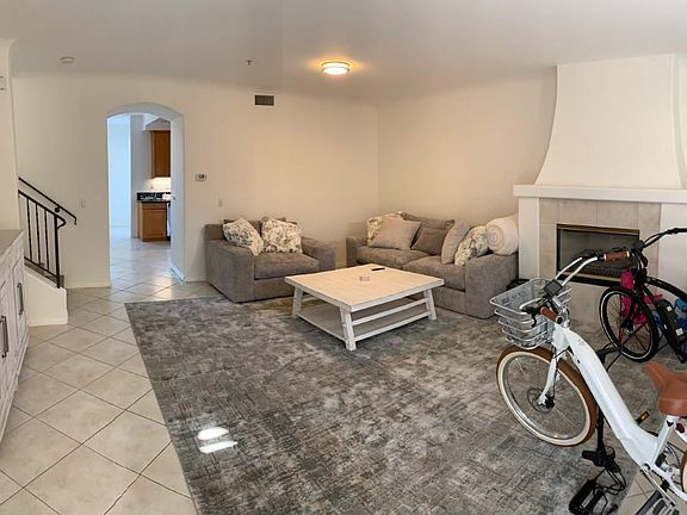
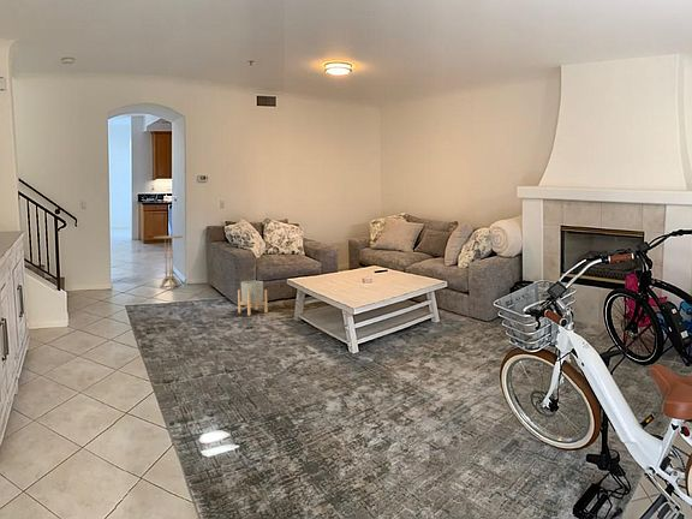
+ planter (252, 297)
+ side table (169, 262)
